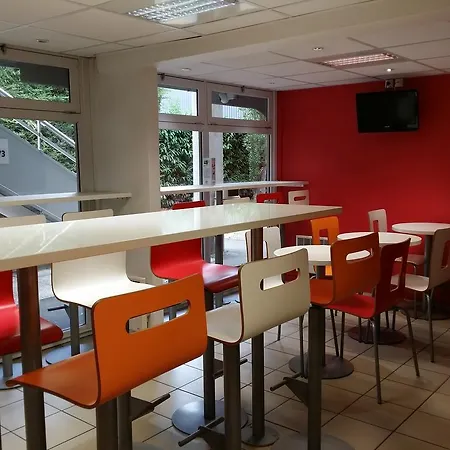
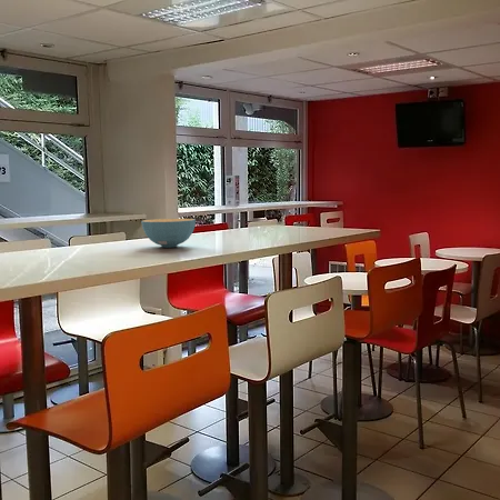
+ cereal bowl (169, 233)
